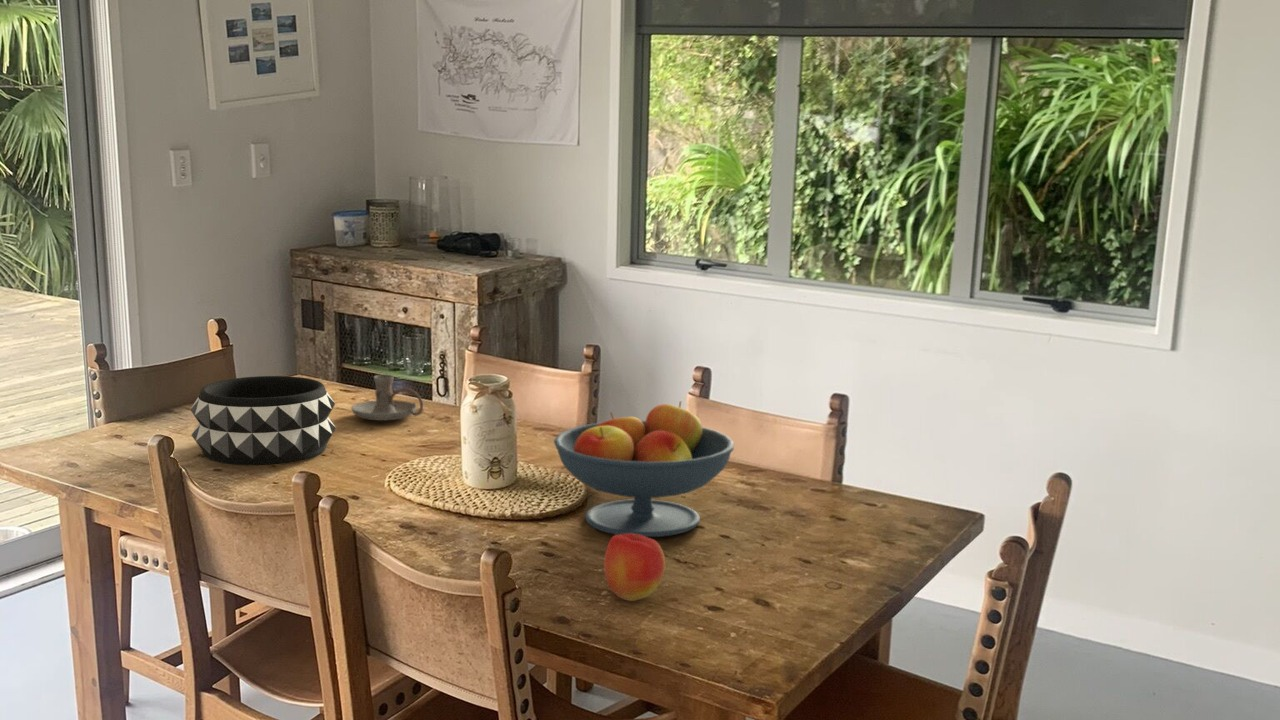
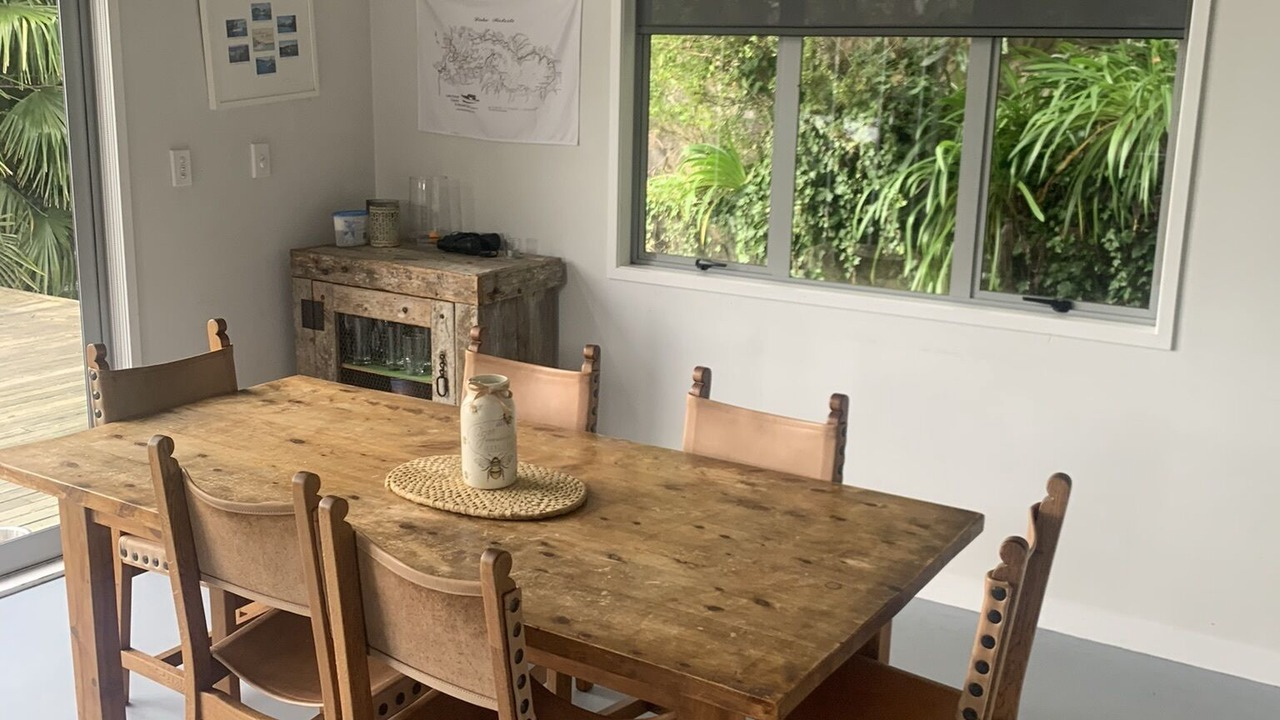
- apple (633, 566)
- candle holder (390, 398)
- fruit bowl (643, 466)
- decorative bowl (264, 418)
